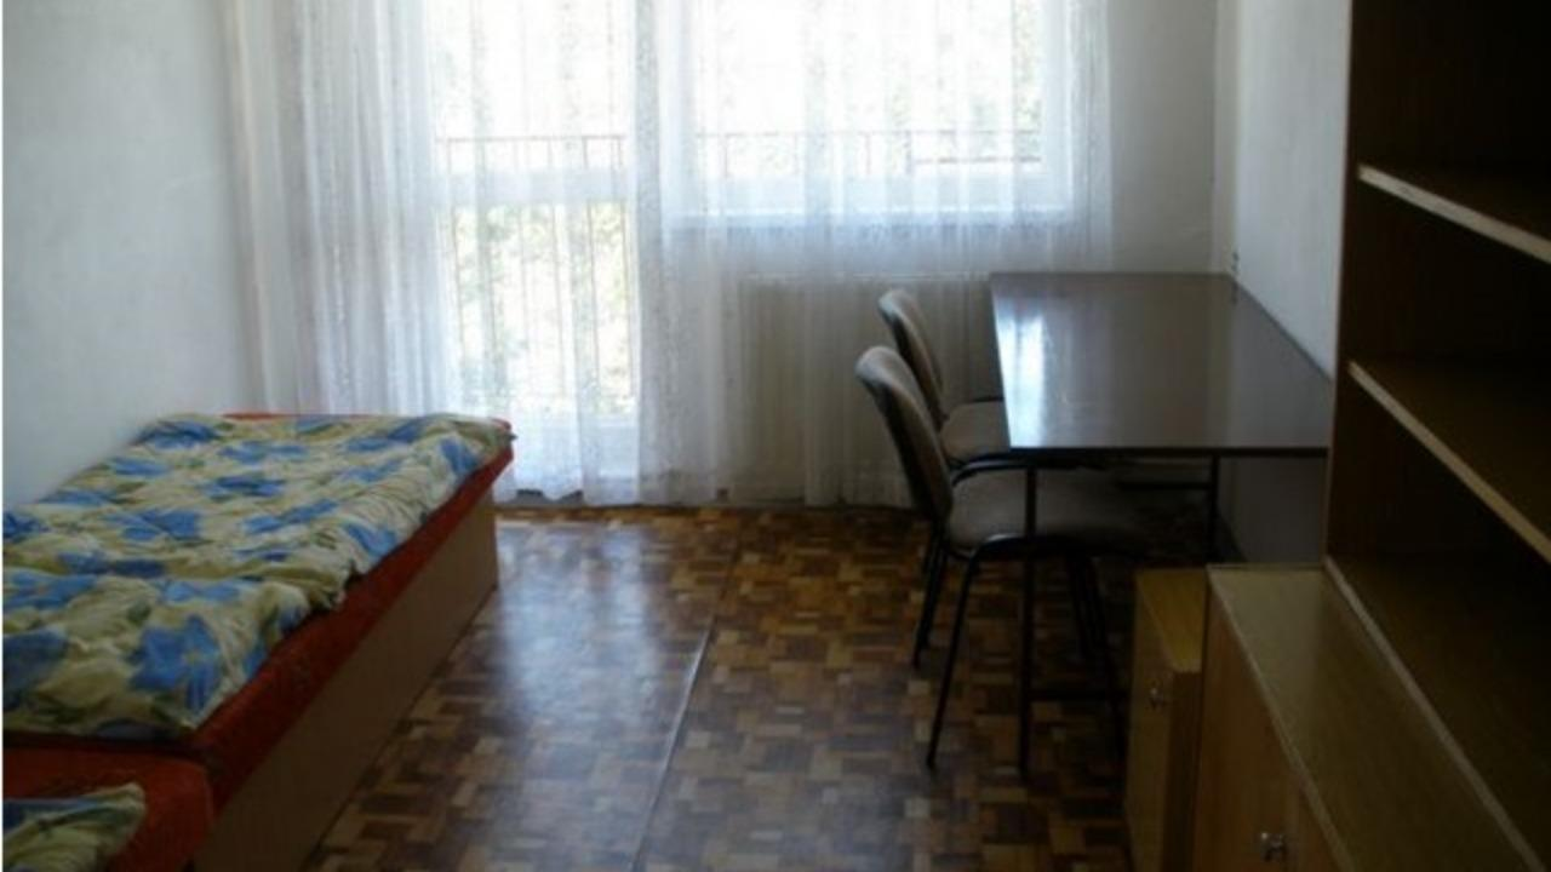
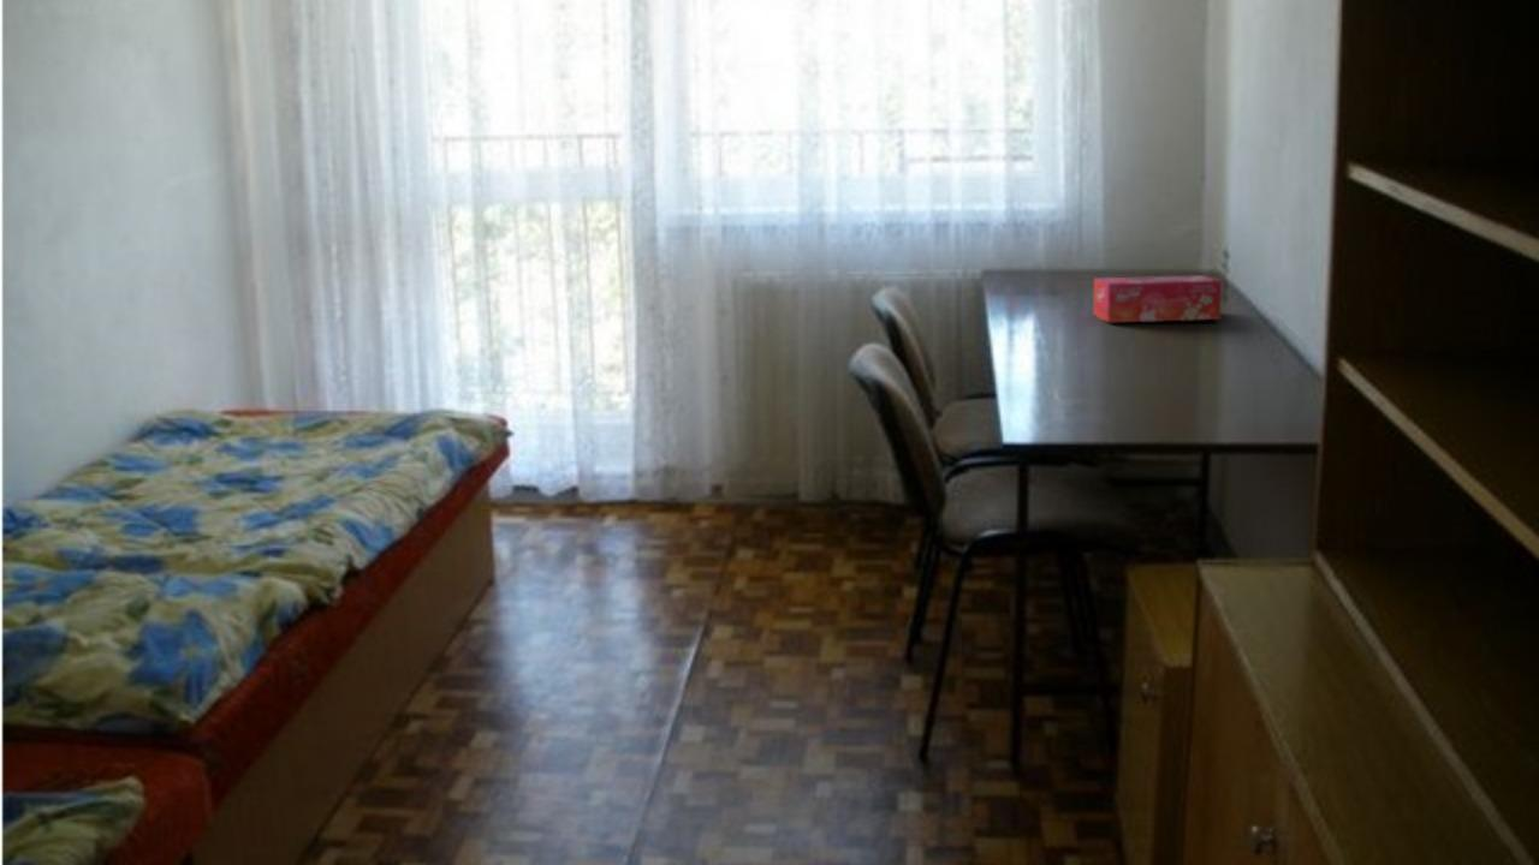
+ tissue box (1155, 298)
